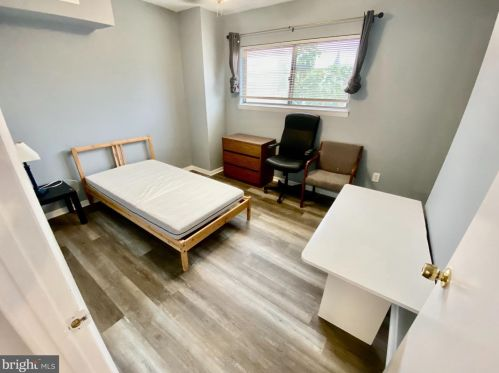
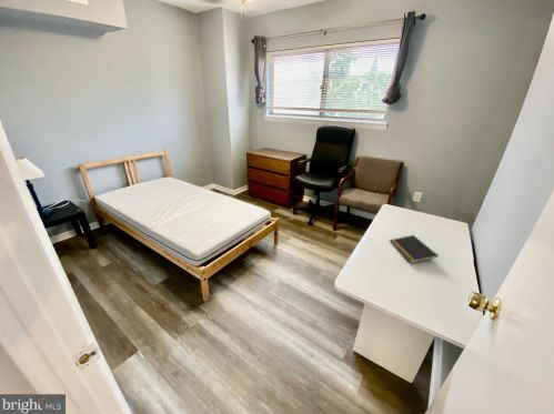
+ notepad (412, 248)
